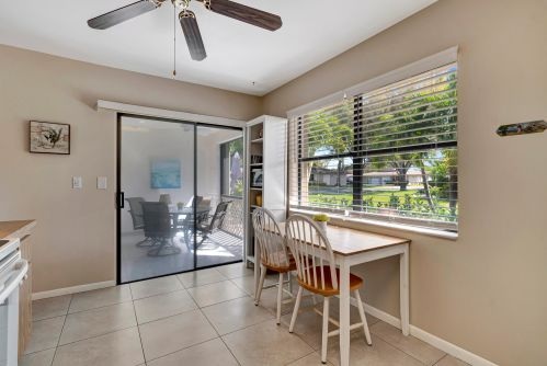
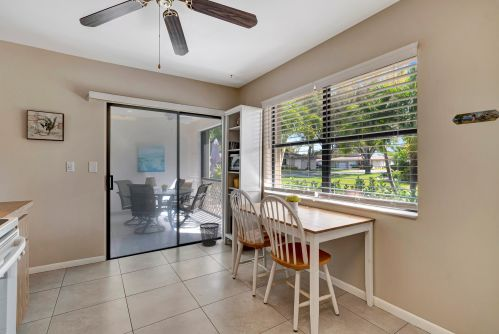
+ wastebasket (209, 235)
